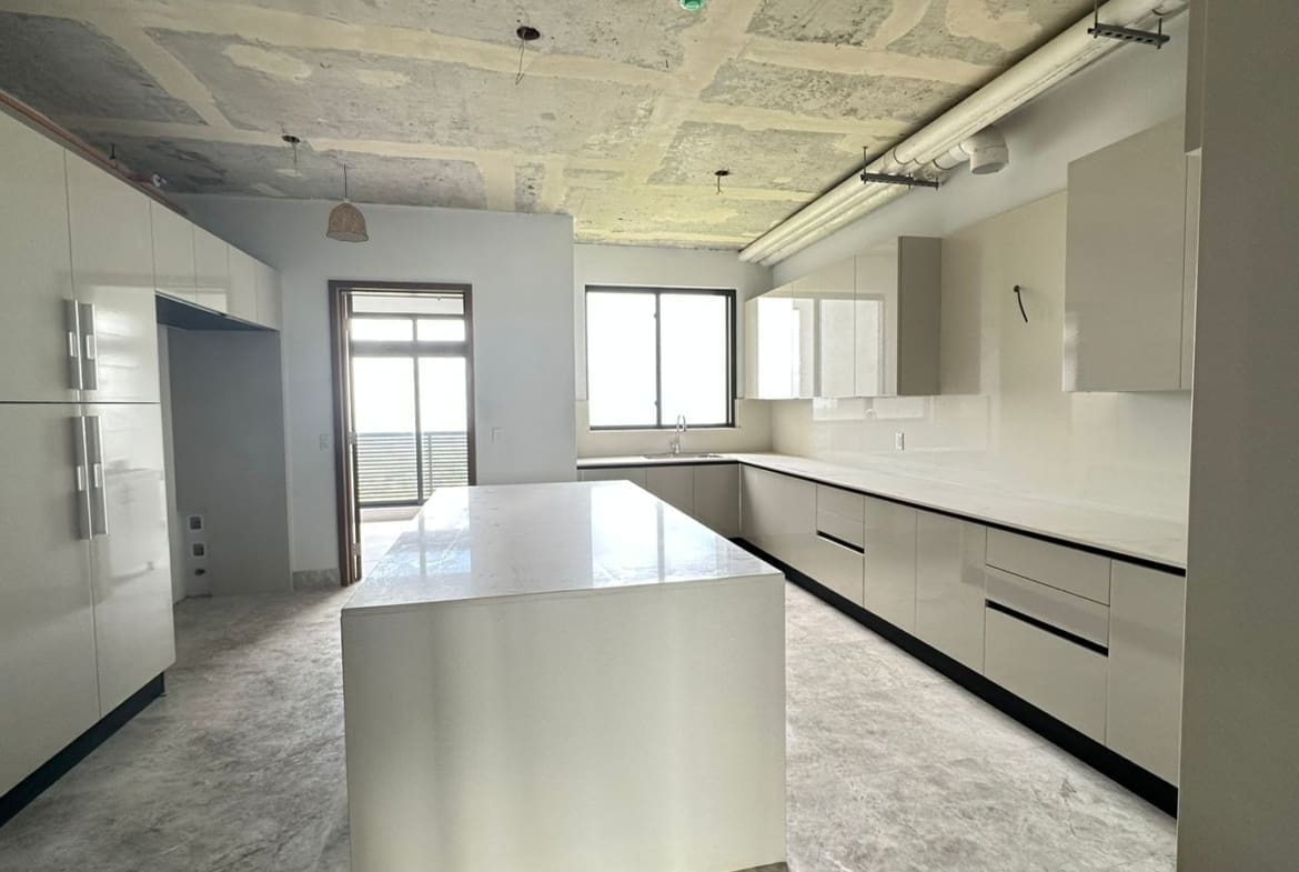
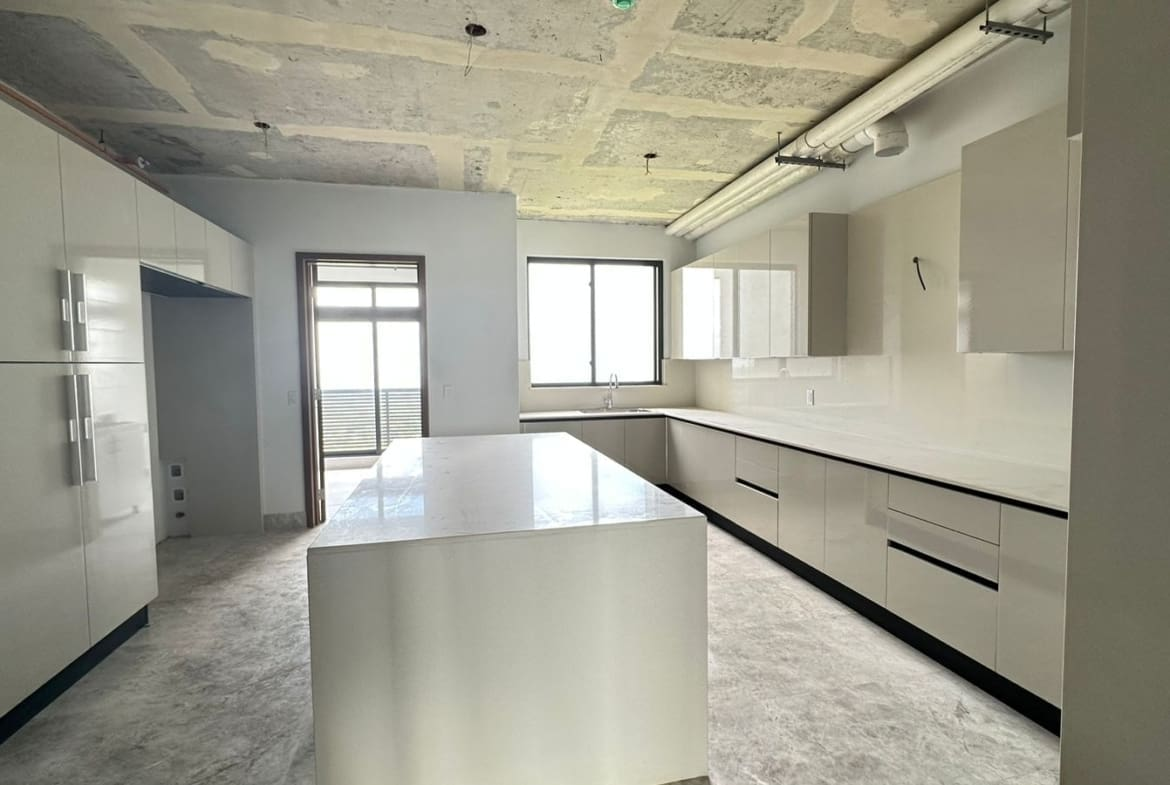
- pendant lamp (345, 200)
